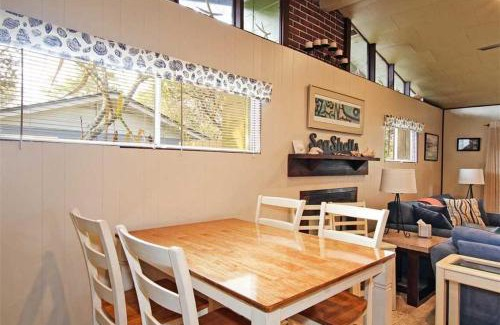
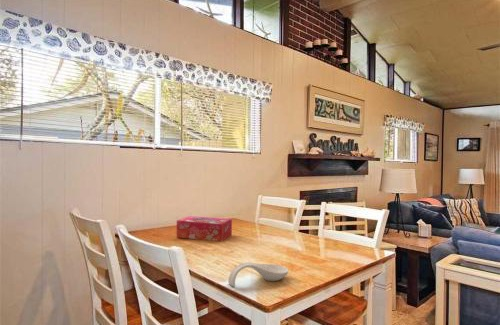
+ spoon rest (259, 271)
+ tissue box (204, 228)
